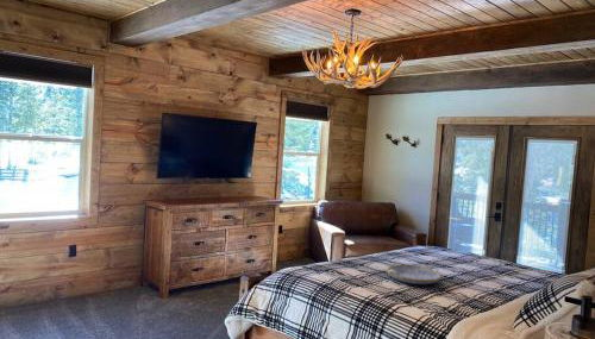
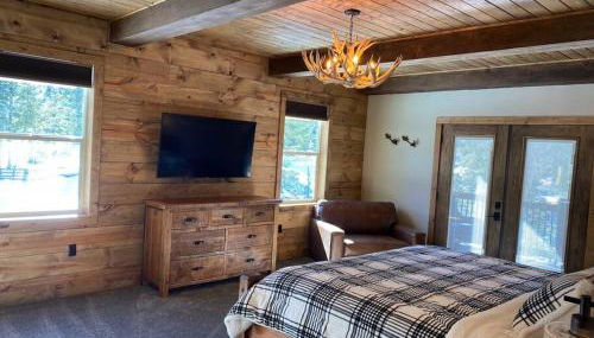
- serving tray (413, 272)
